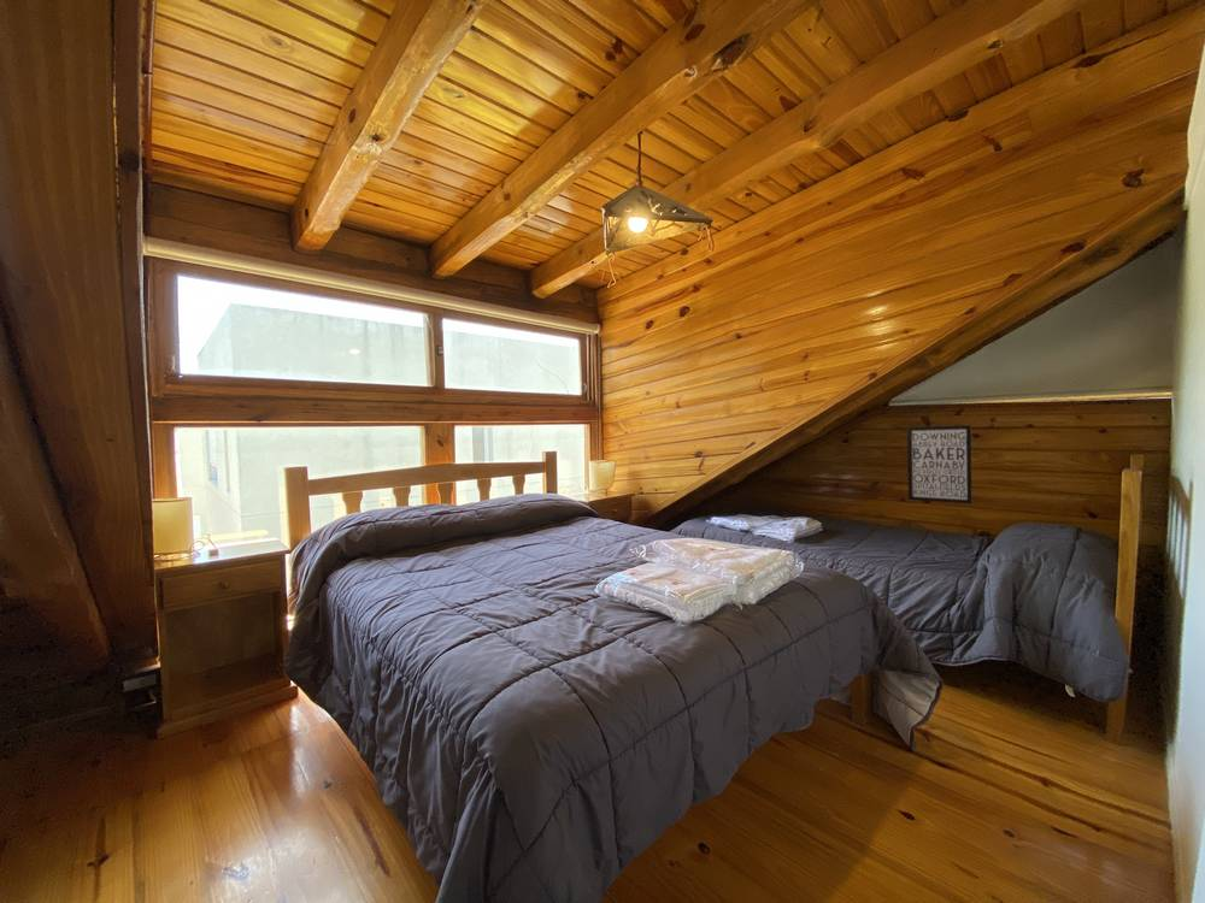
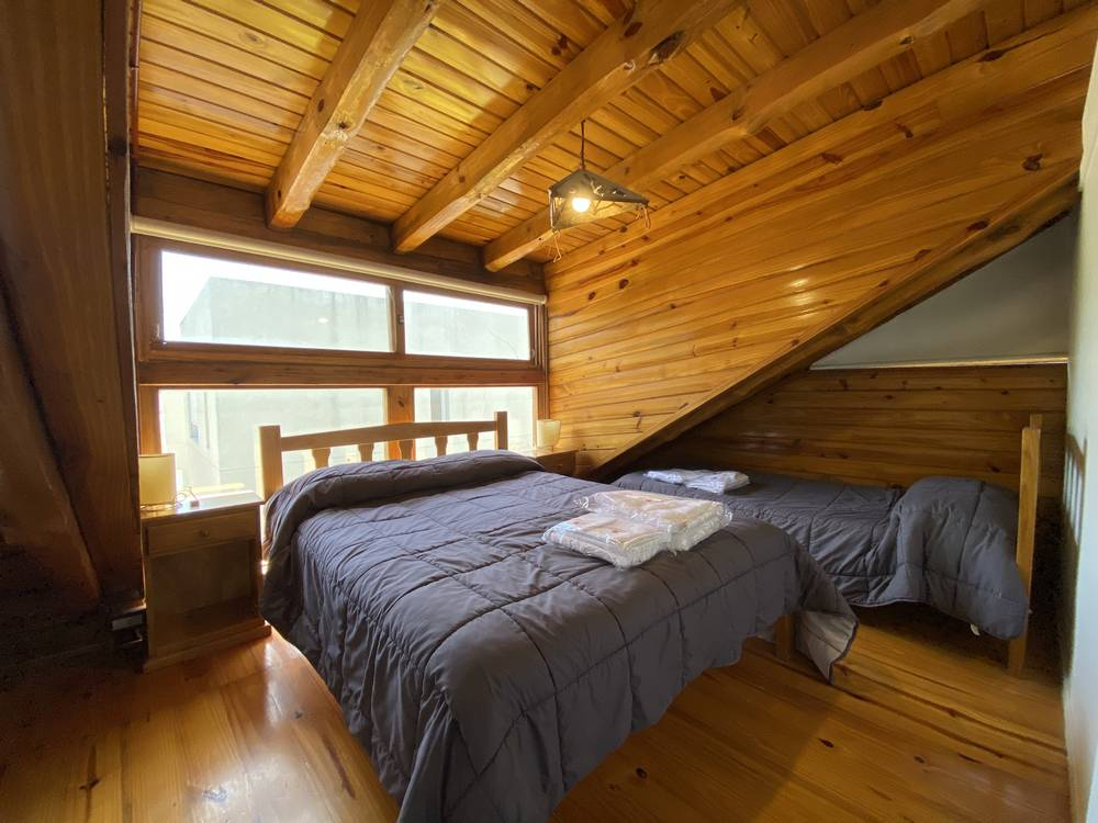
- wall art (937, 464)
